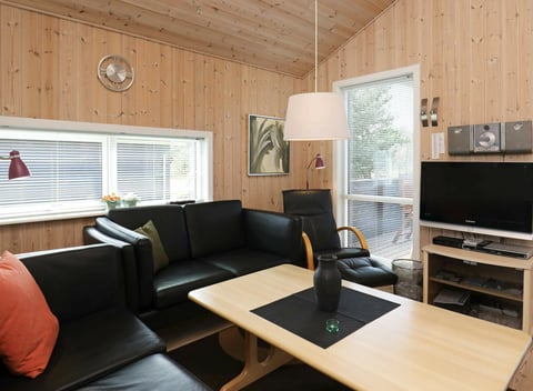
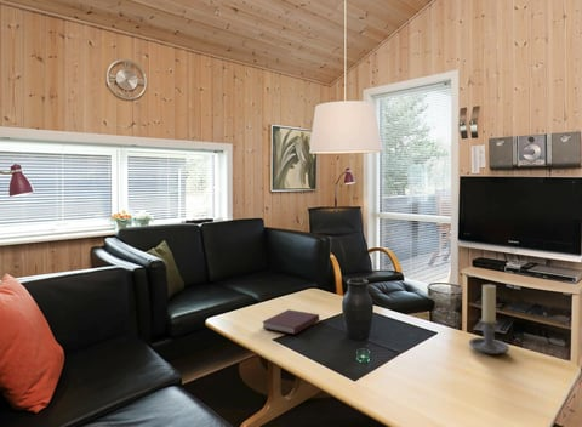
+ notebook (291, 320)
+ candle holder (489, 315)
